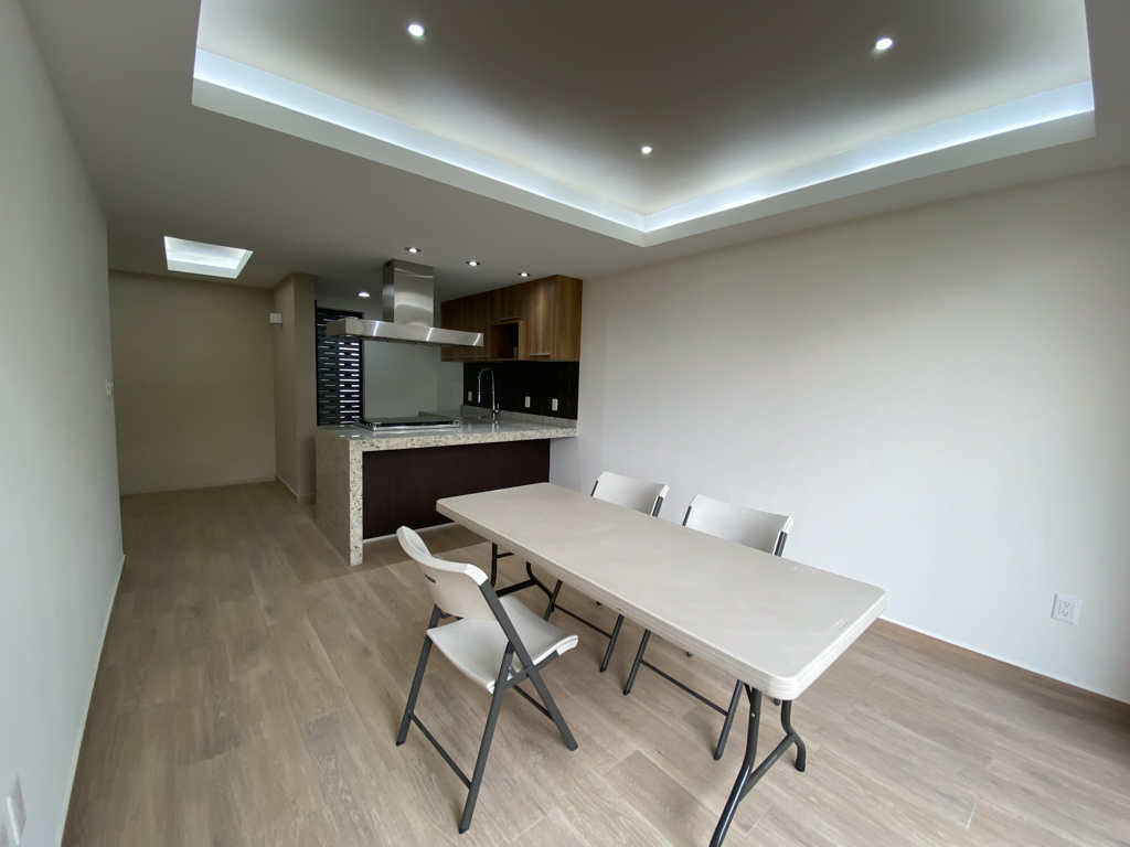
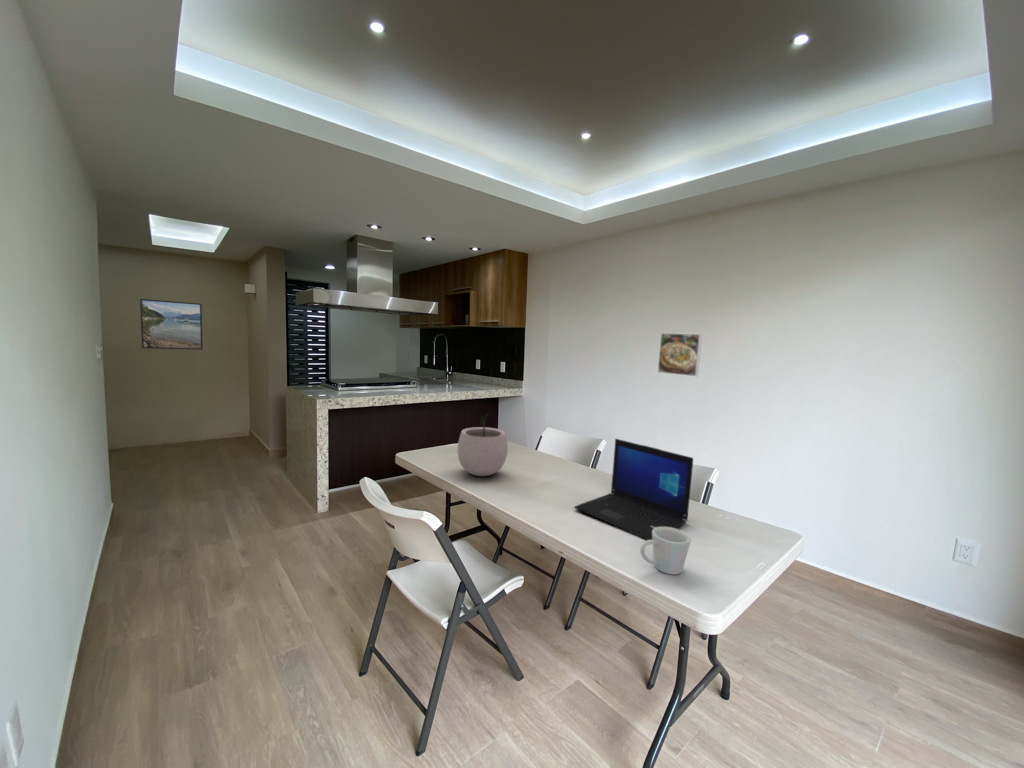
+ laptop (632, 484)
+ plant pot (482, 443)
+ mug (663, 551)
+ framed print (172, 325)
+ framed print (678, 354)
